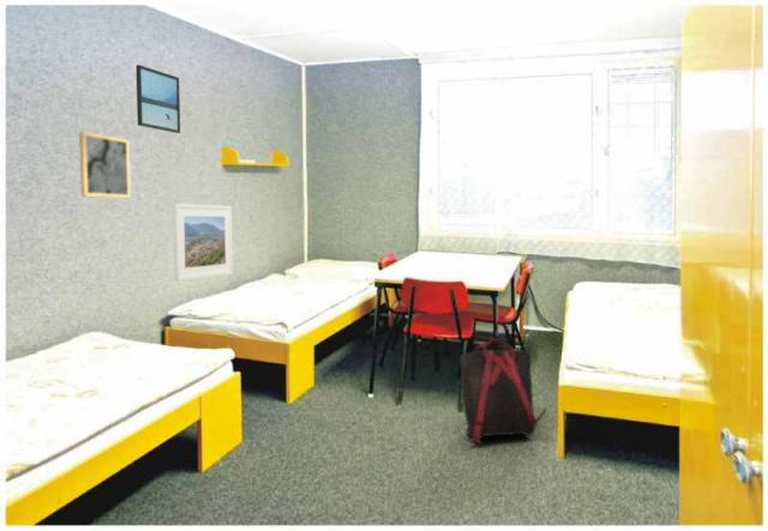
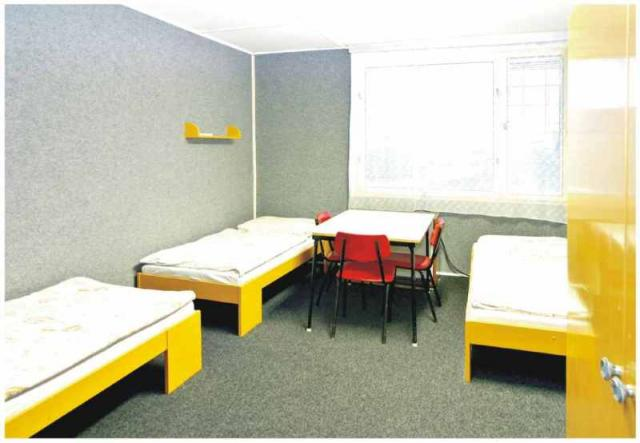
- backpack (499, 387)
- wall art (106, 167)
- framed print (158, 99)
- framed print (204, 241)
